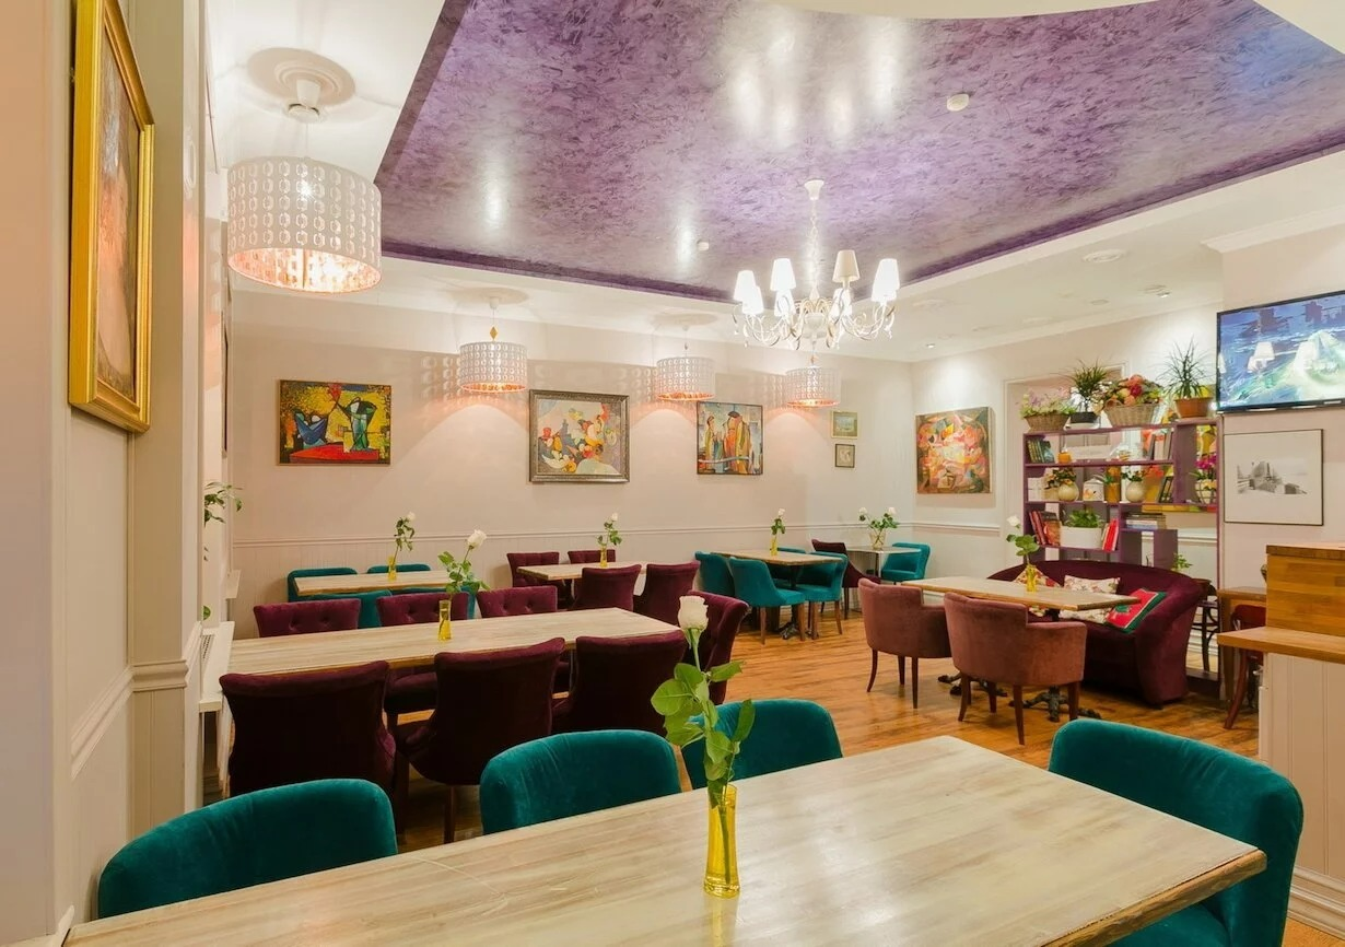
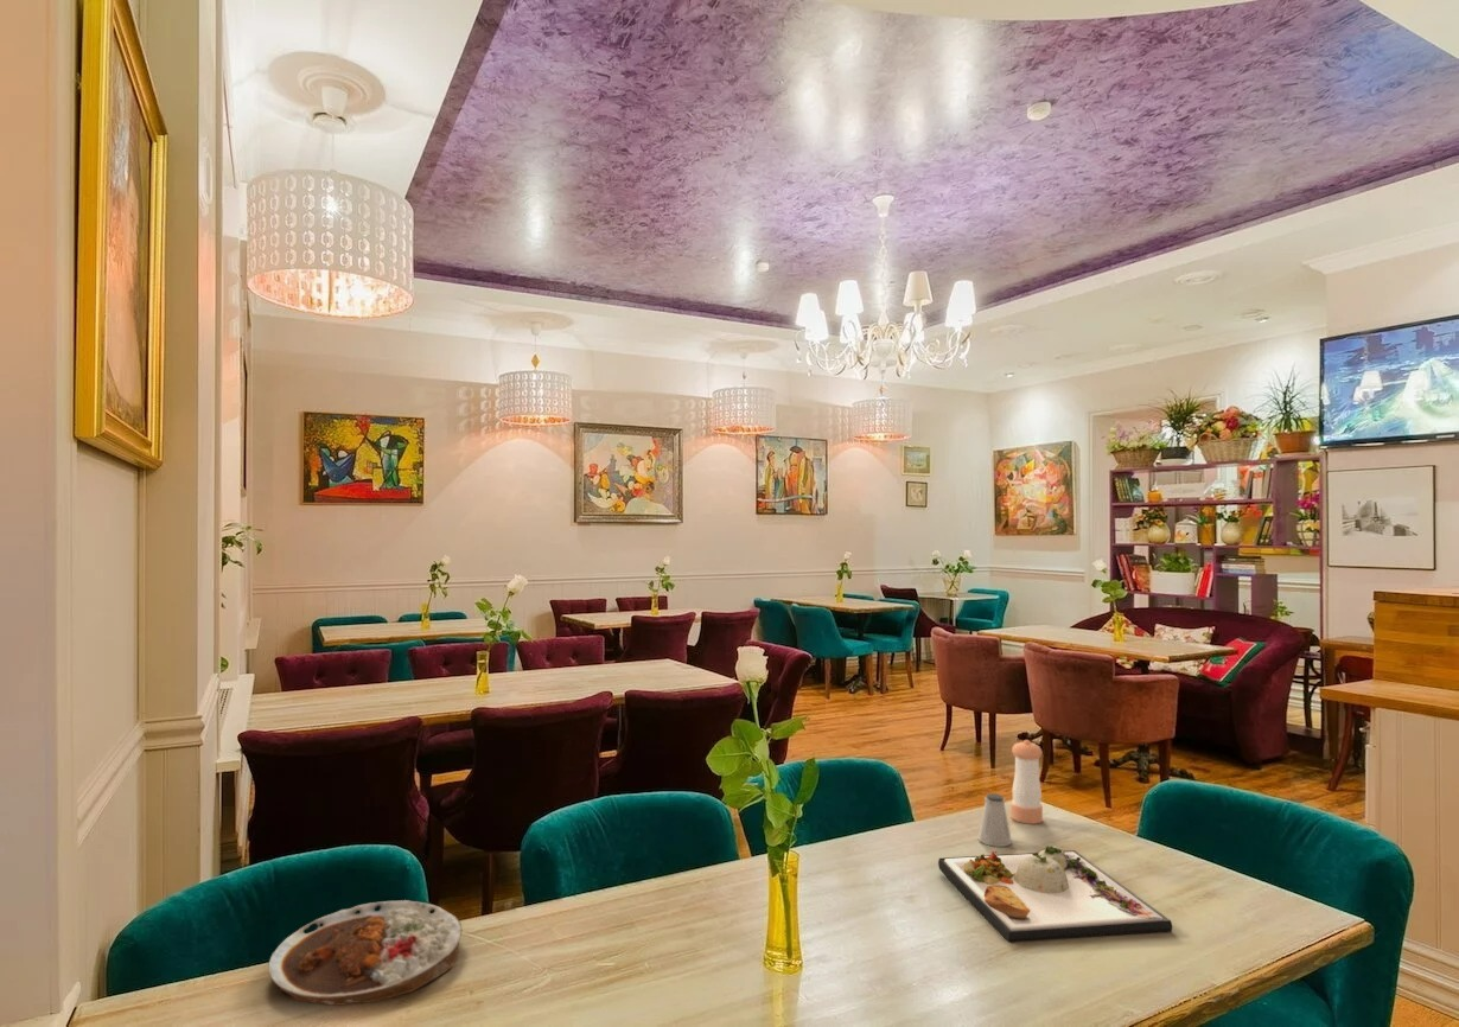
+ saltshaker (994, 817)
+ dinner plate (1045, 879)
+ pepper shaker (1026, 779)
+ plate (369, 944)
